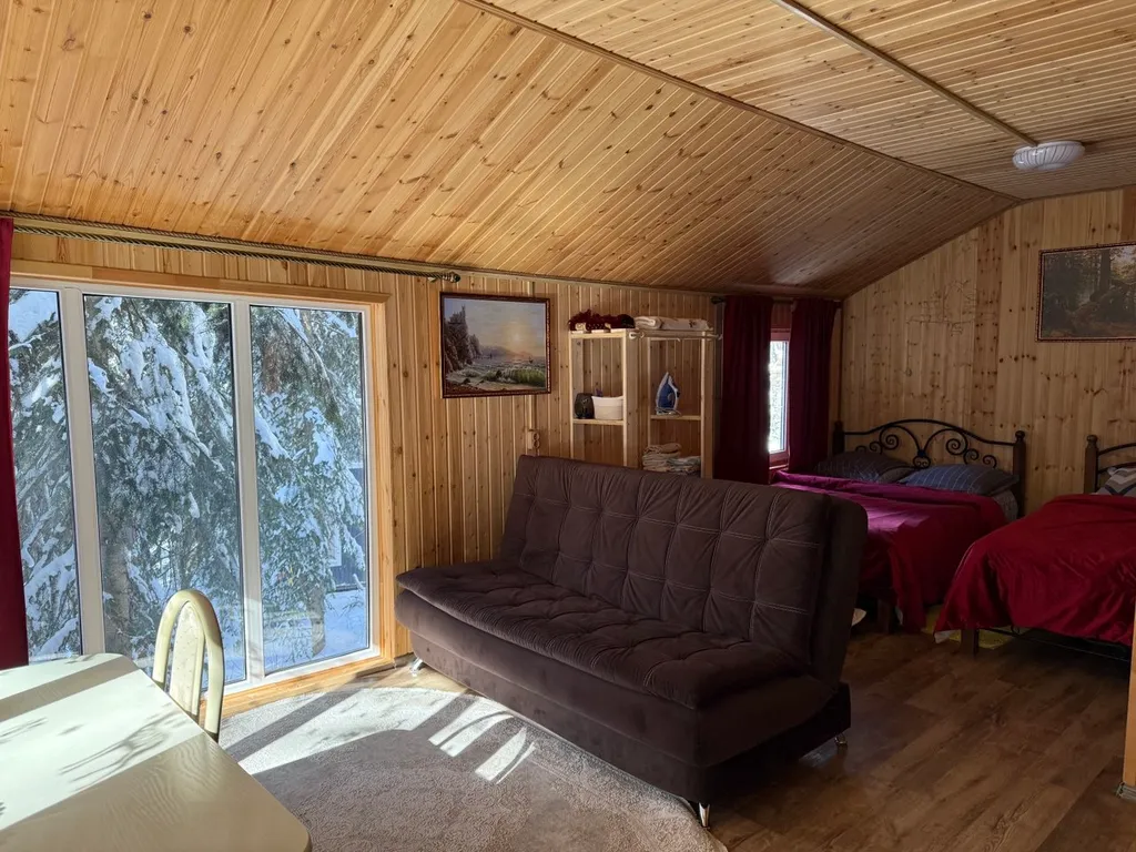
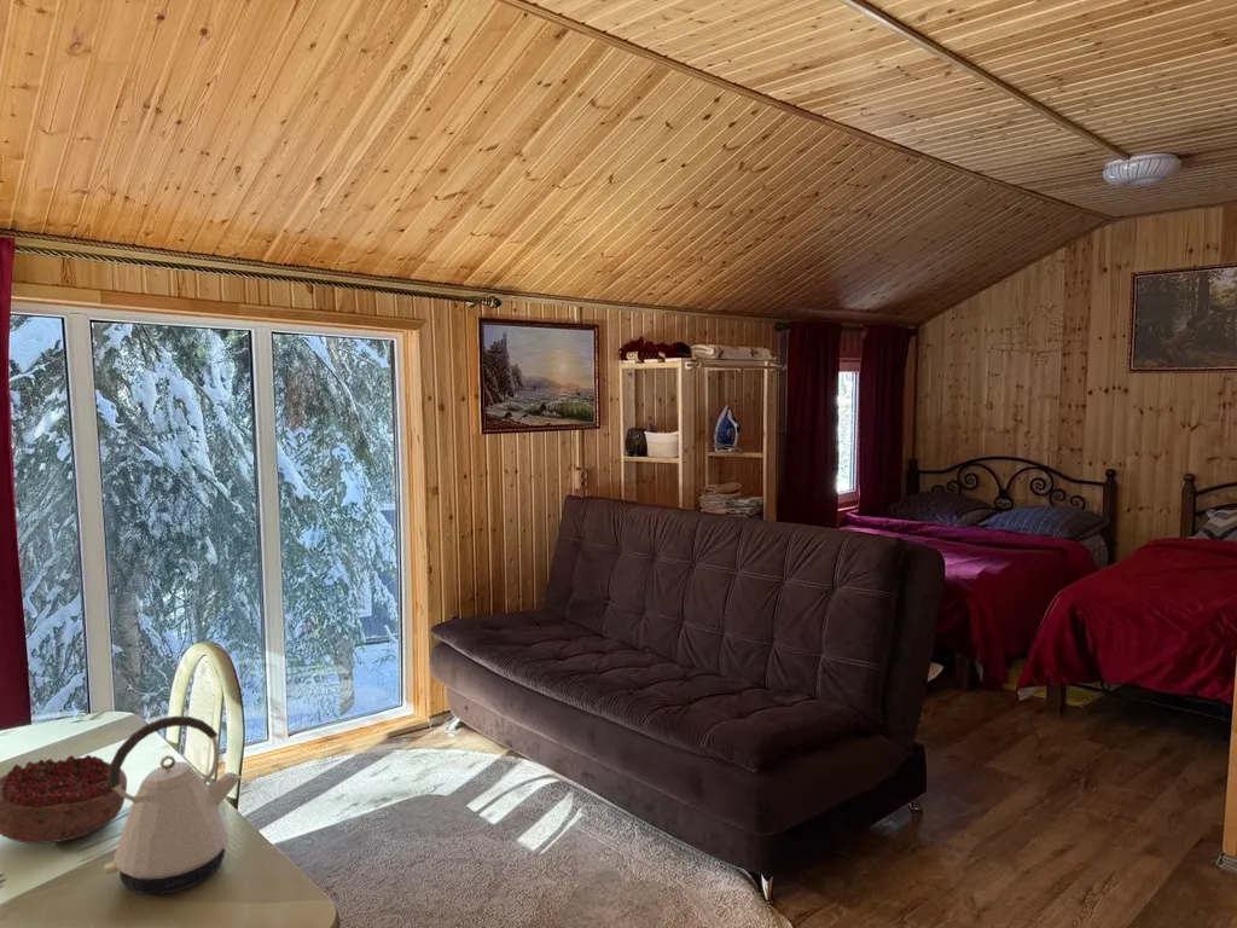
+ kettle (174, 795)
+ decorative bowl (60, 798)
